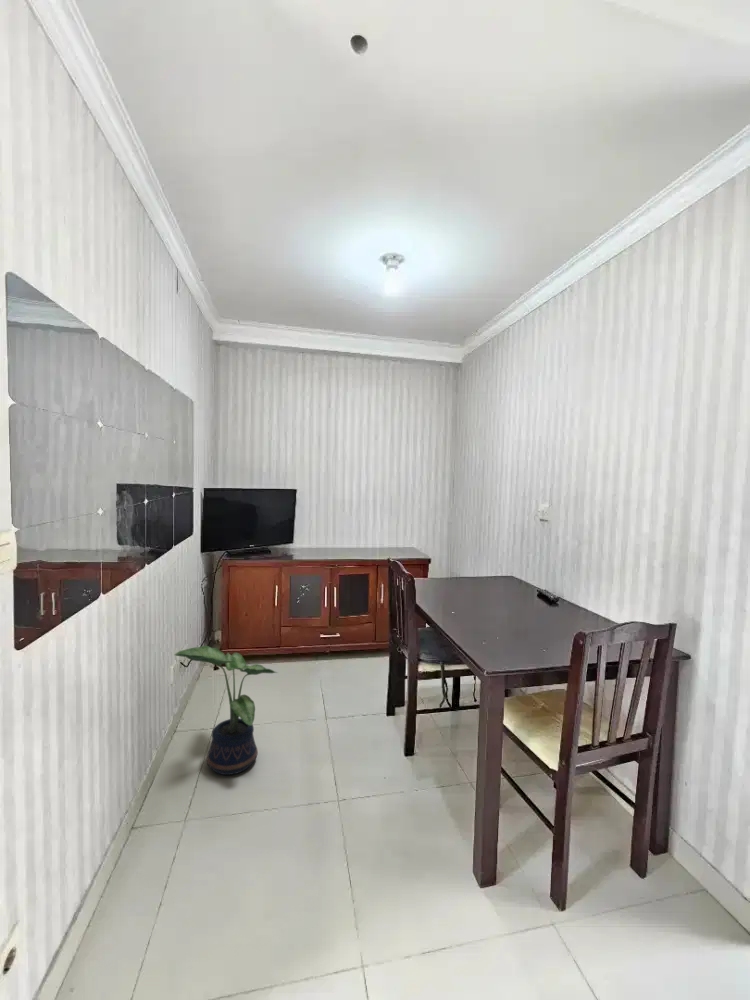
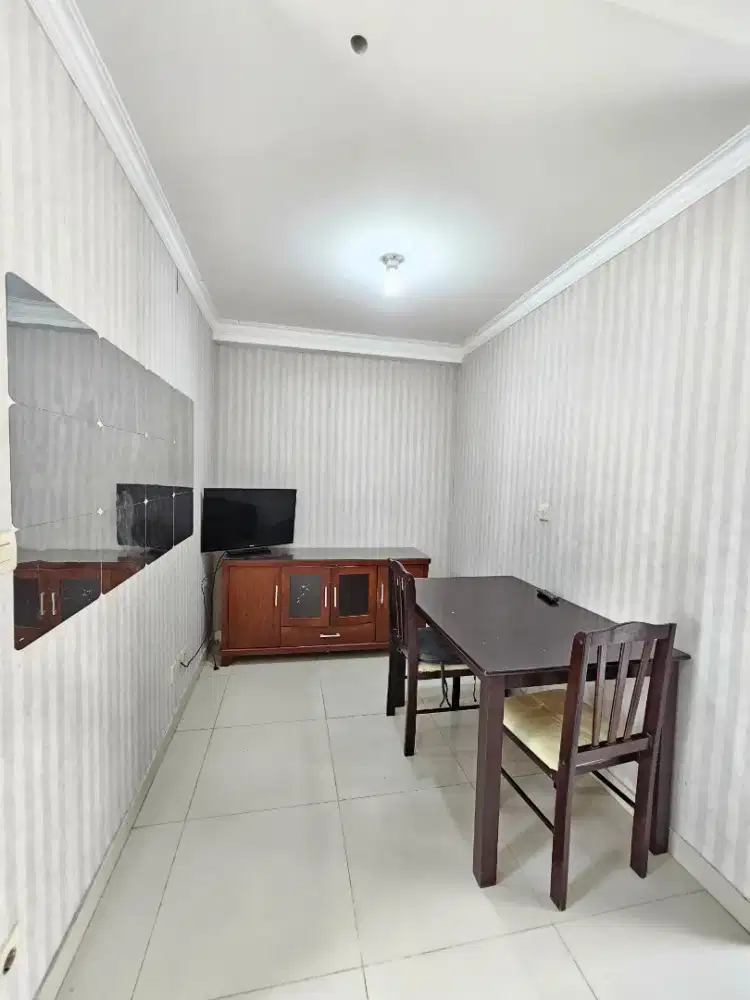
- potted plant (230, 698)
